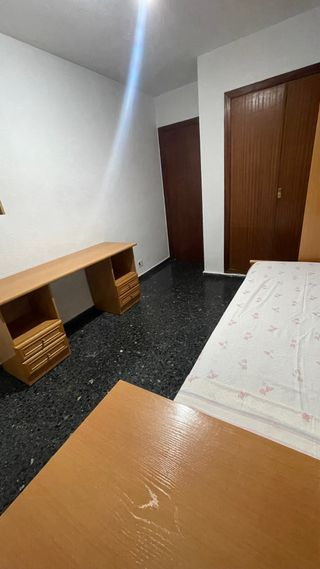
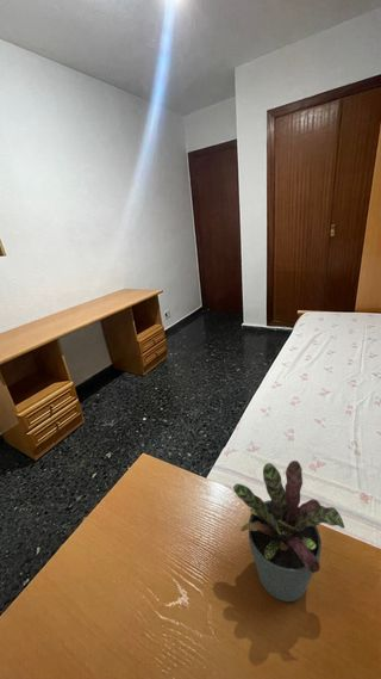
+ potted plant (283, 520)
